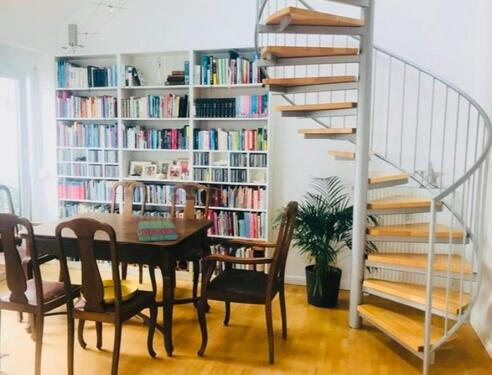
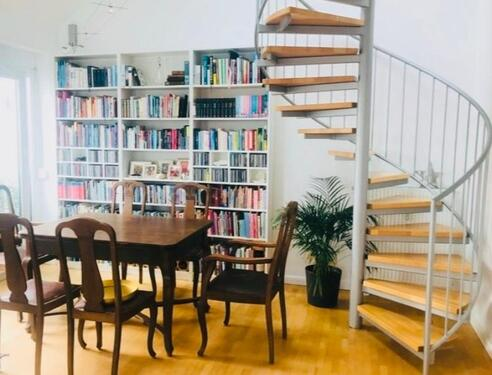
- stack of books (156, 230)
